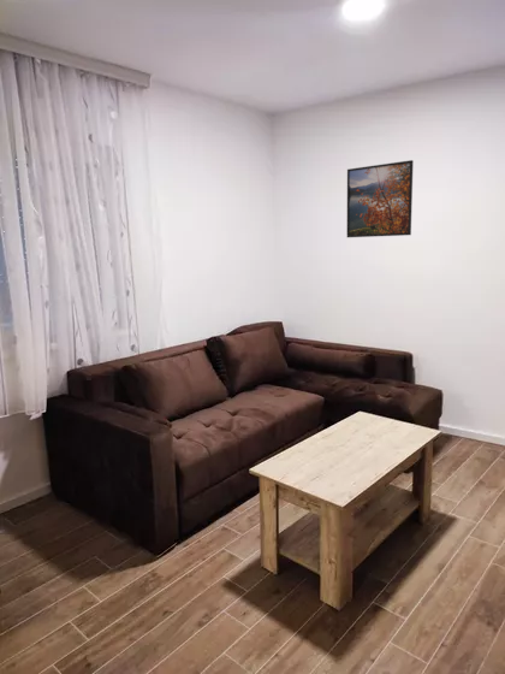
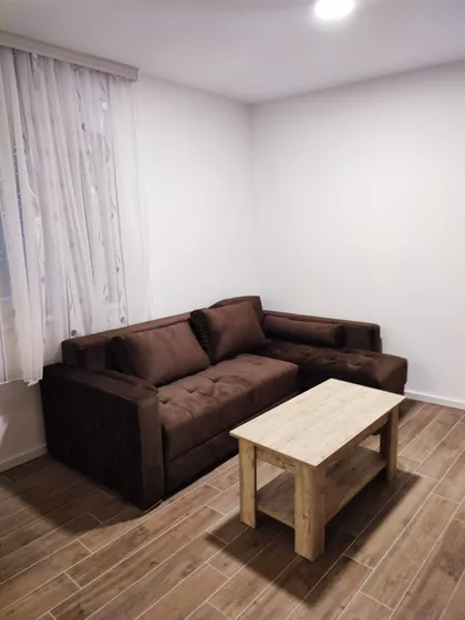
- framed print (378, 201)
